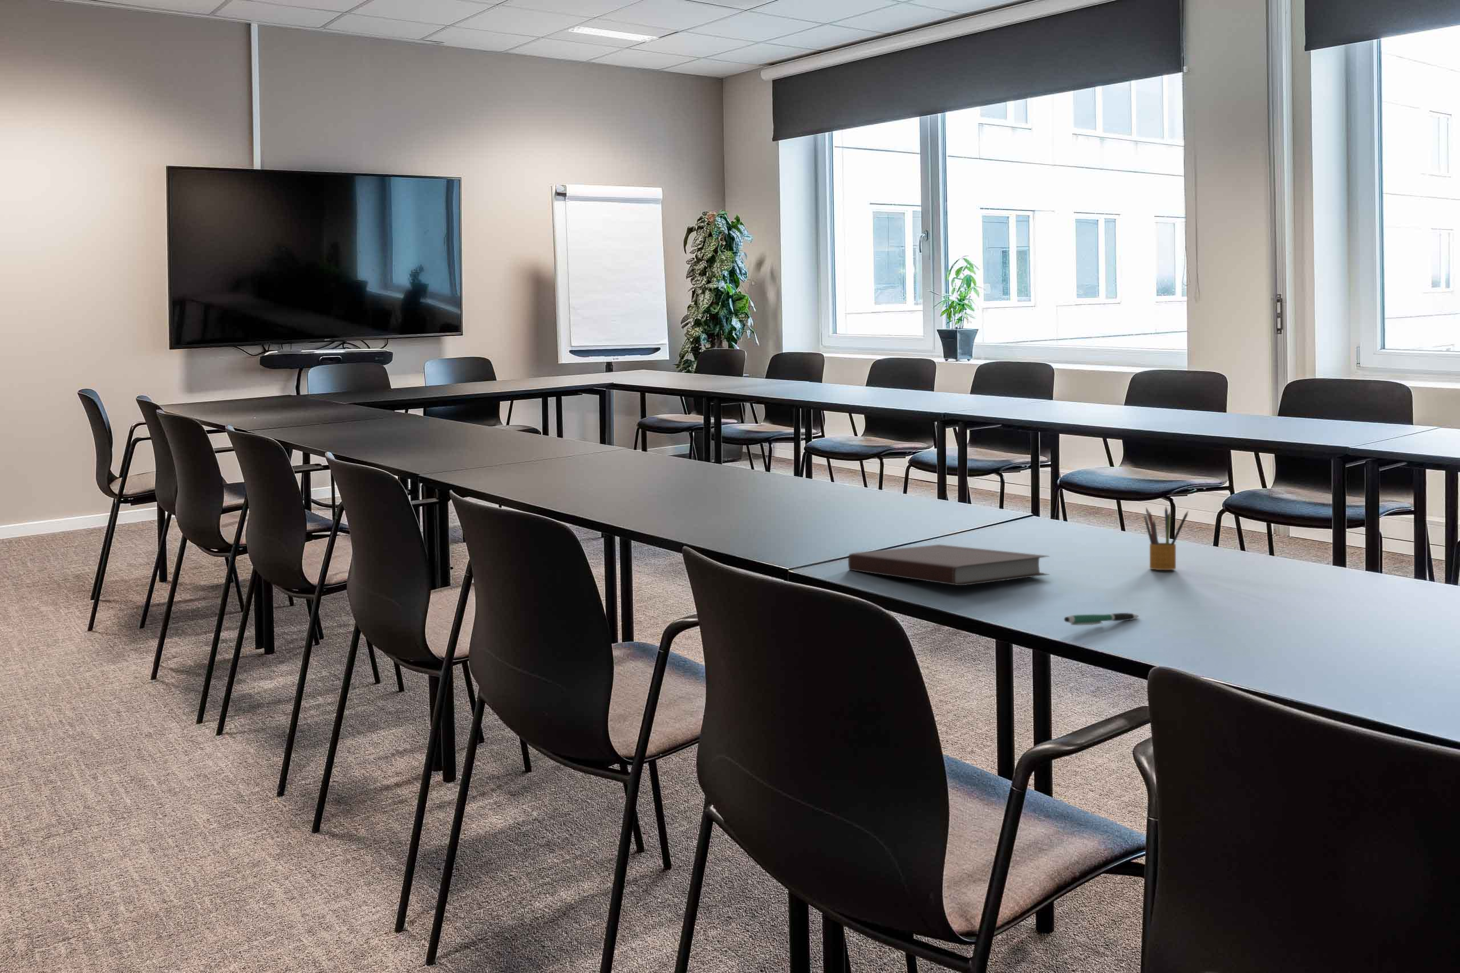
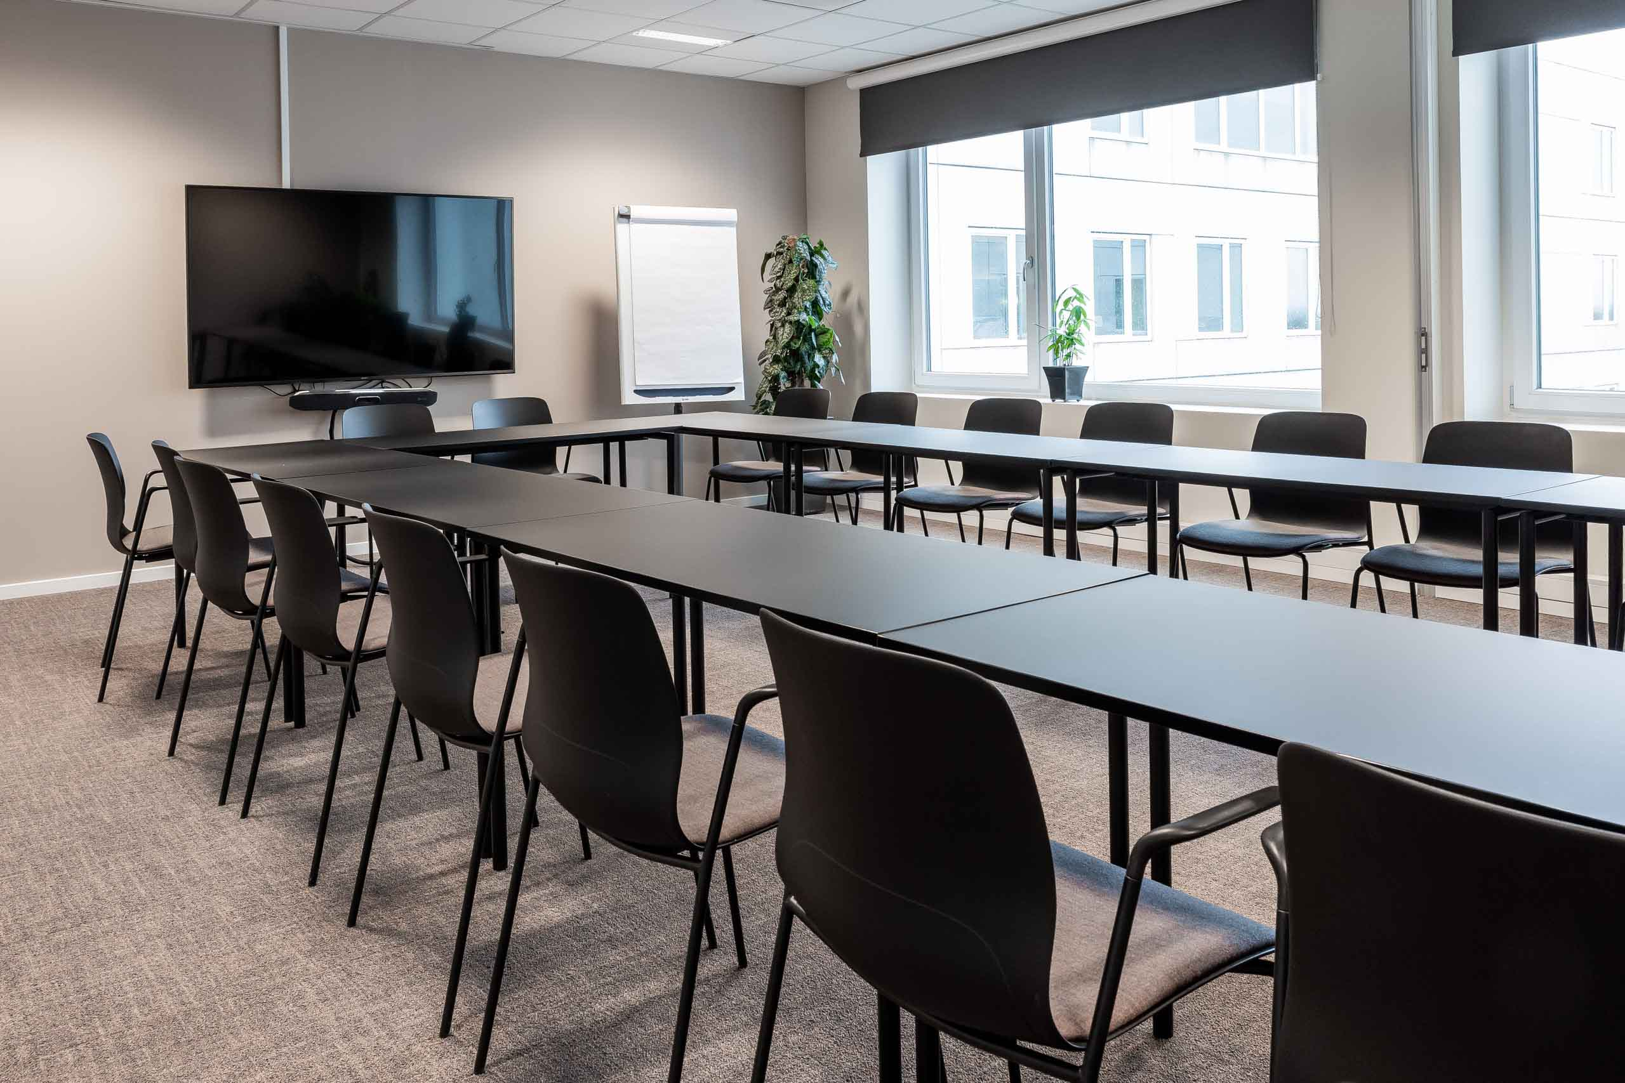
- pencil box (1166, 538)
- pen (1102, 617)
- notebook (946, 564)
